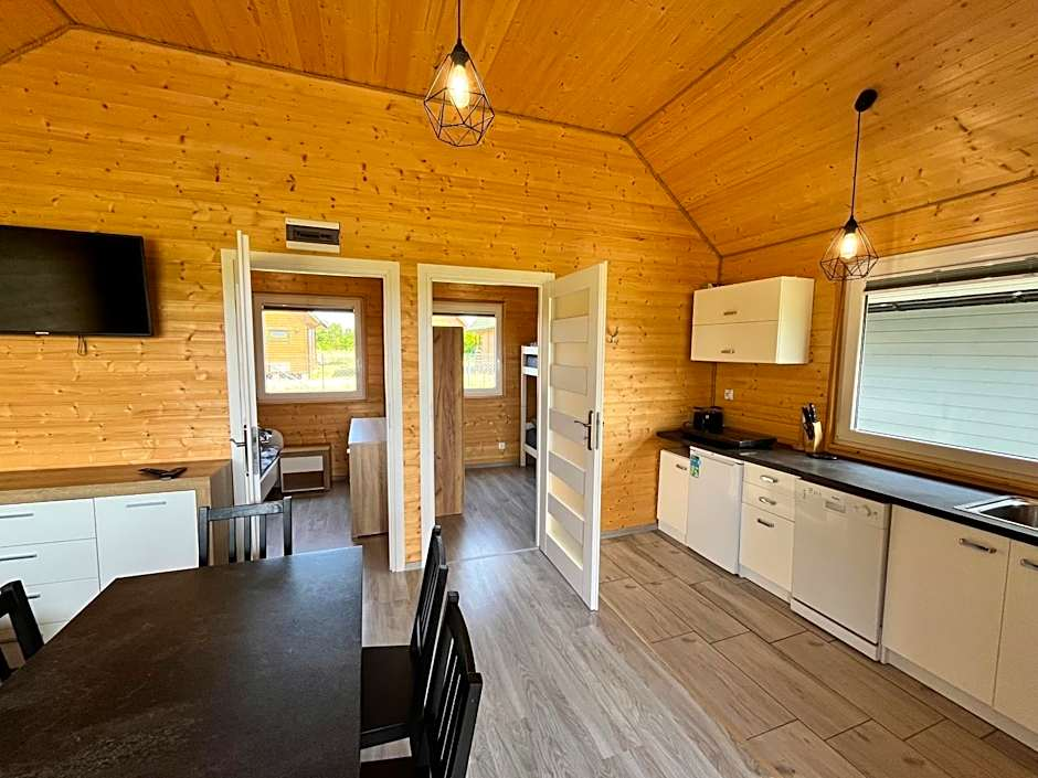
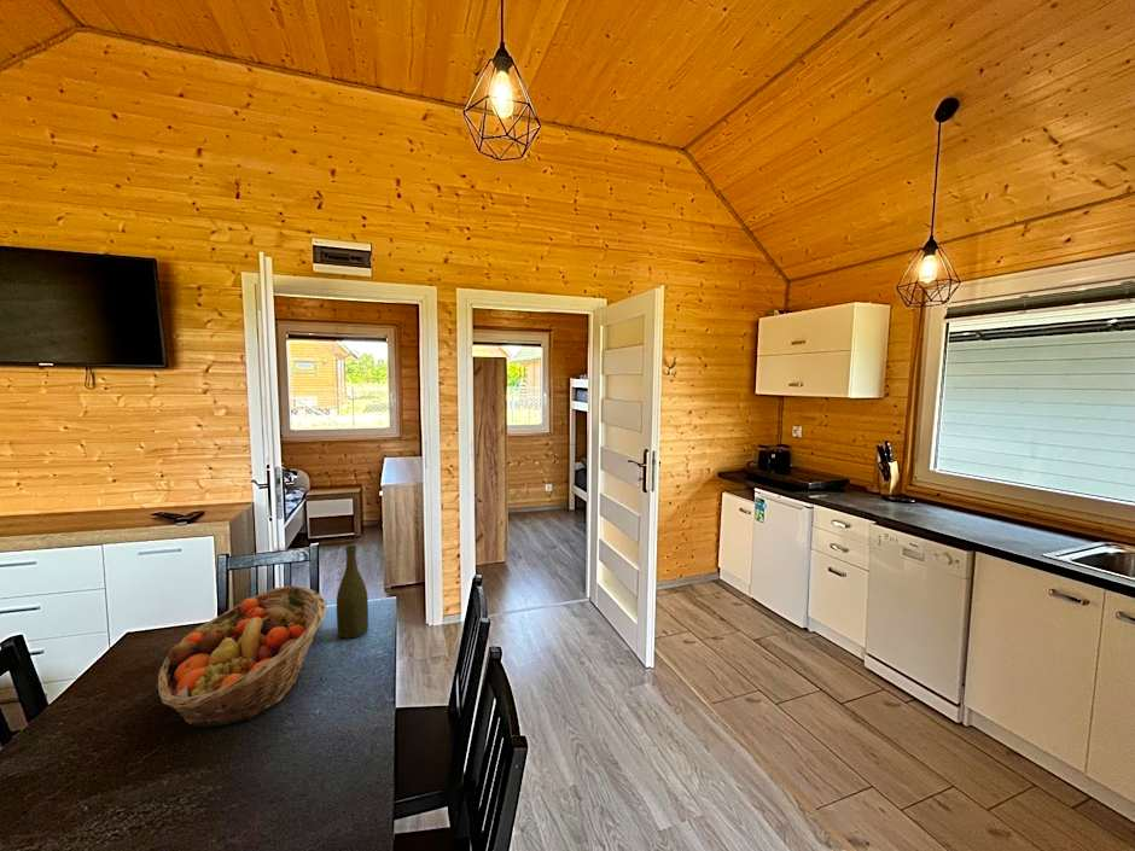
+ fruit basket (248, 649)
+ bottle (351, 589)
